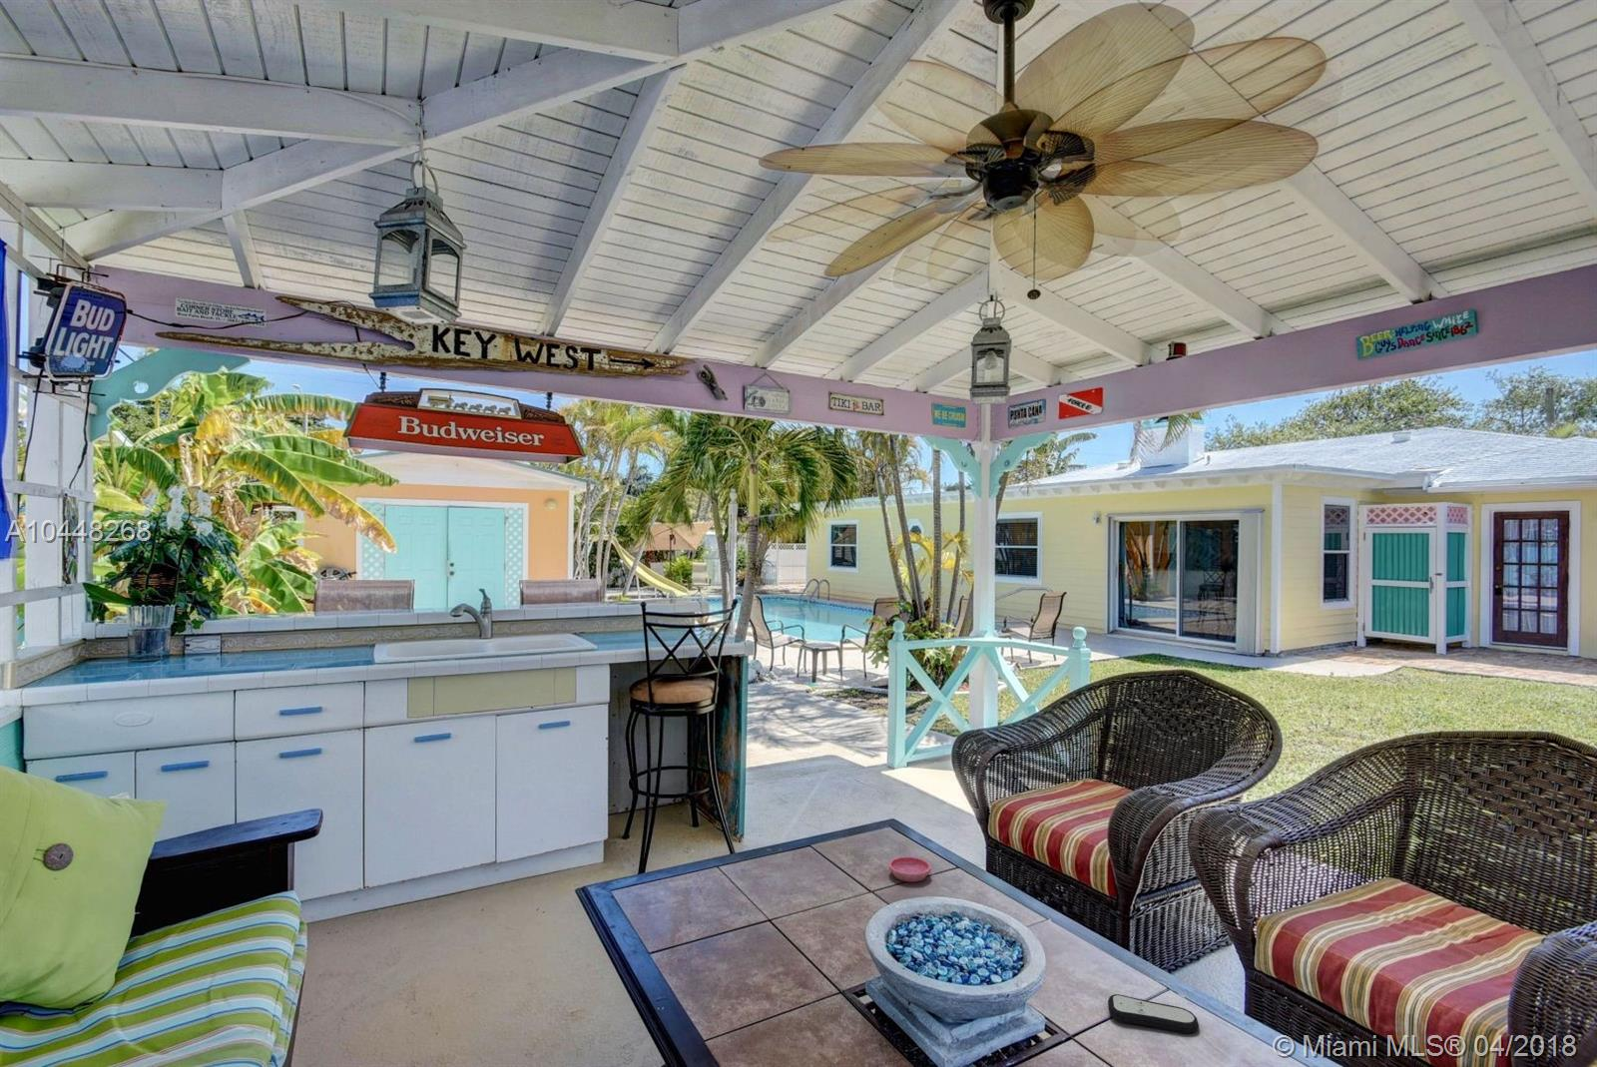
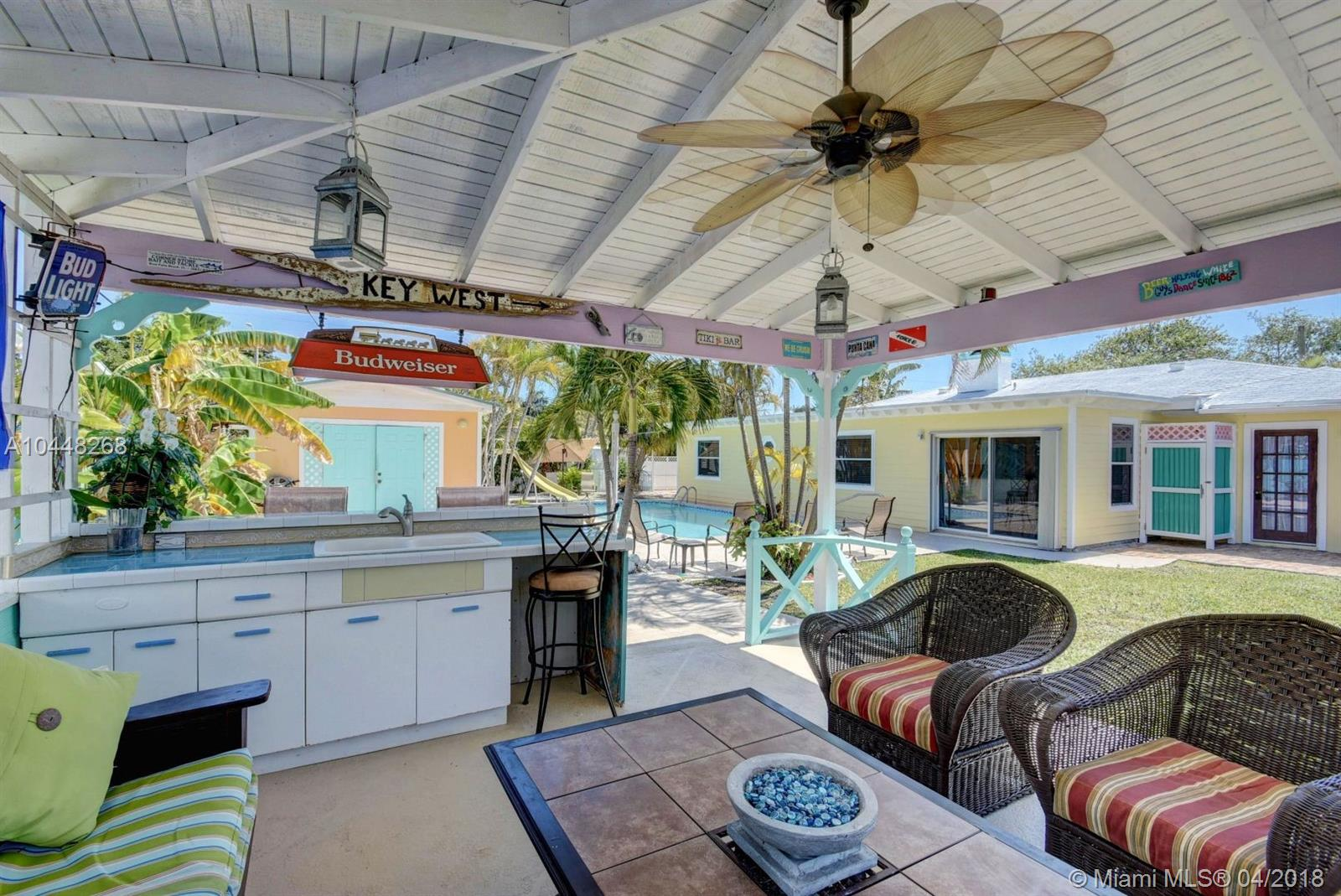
- remote control (1152, 1013)
- saucer (910, 869)
